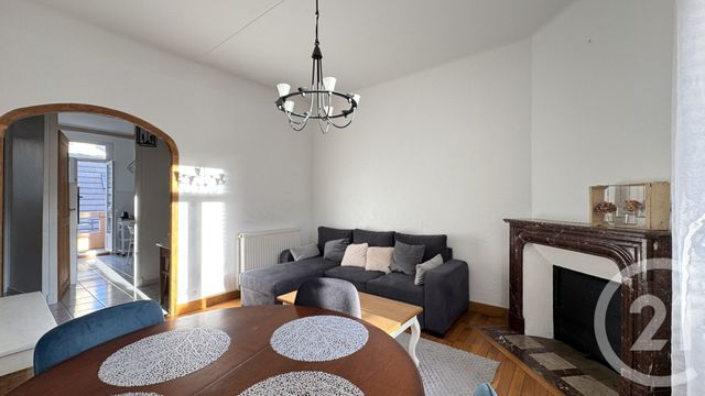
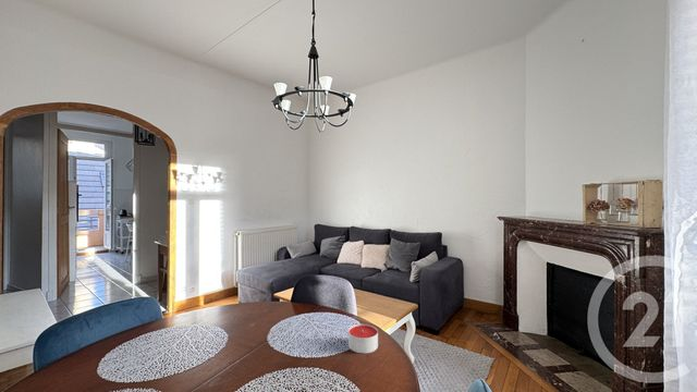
+ candle (363, 336)
